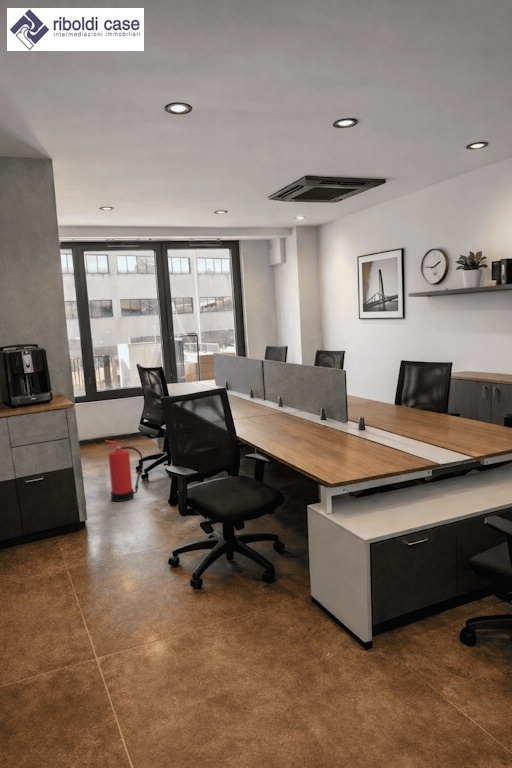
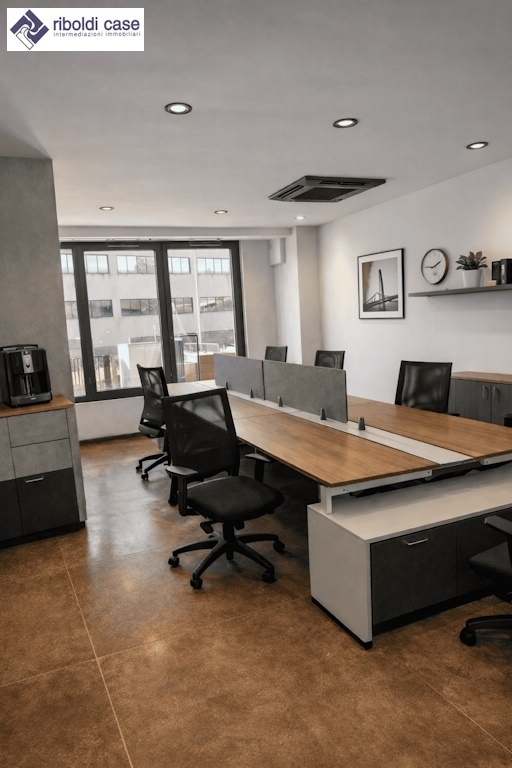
- fire extinguisher (125, 468)
